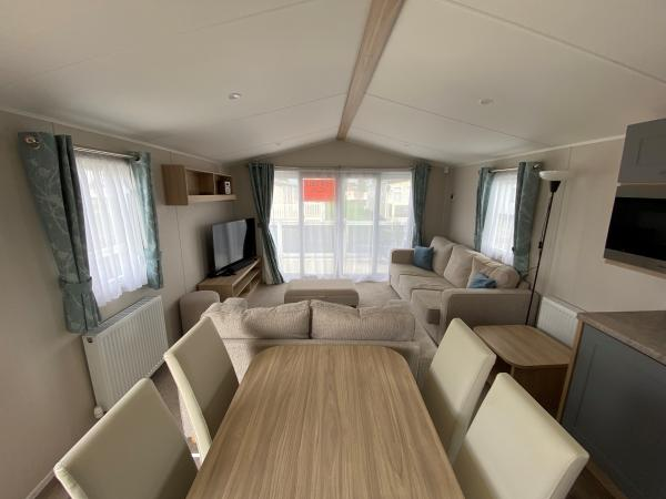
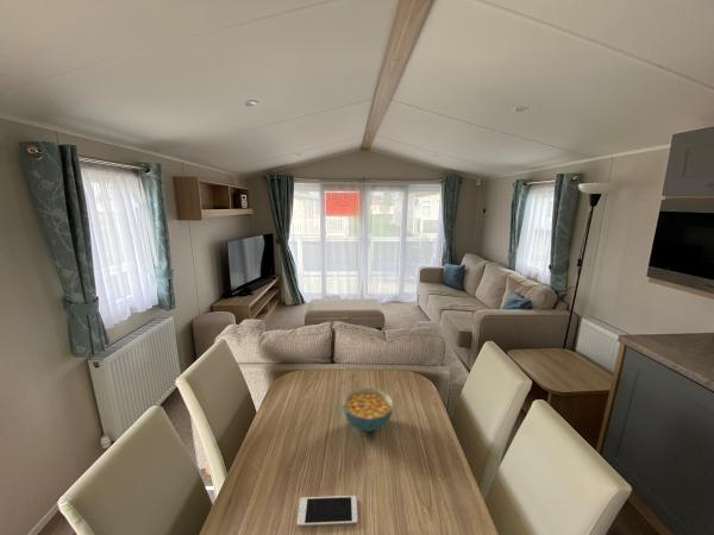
+ cell phone (327, 510)
+ cereal bowl (367, 413)
